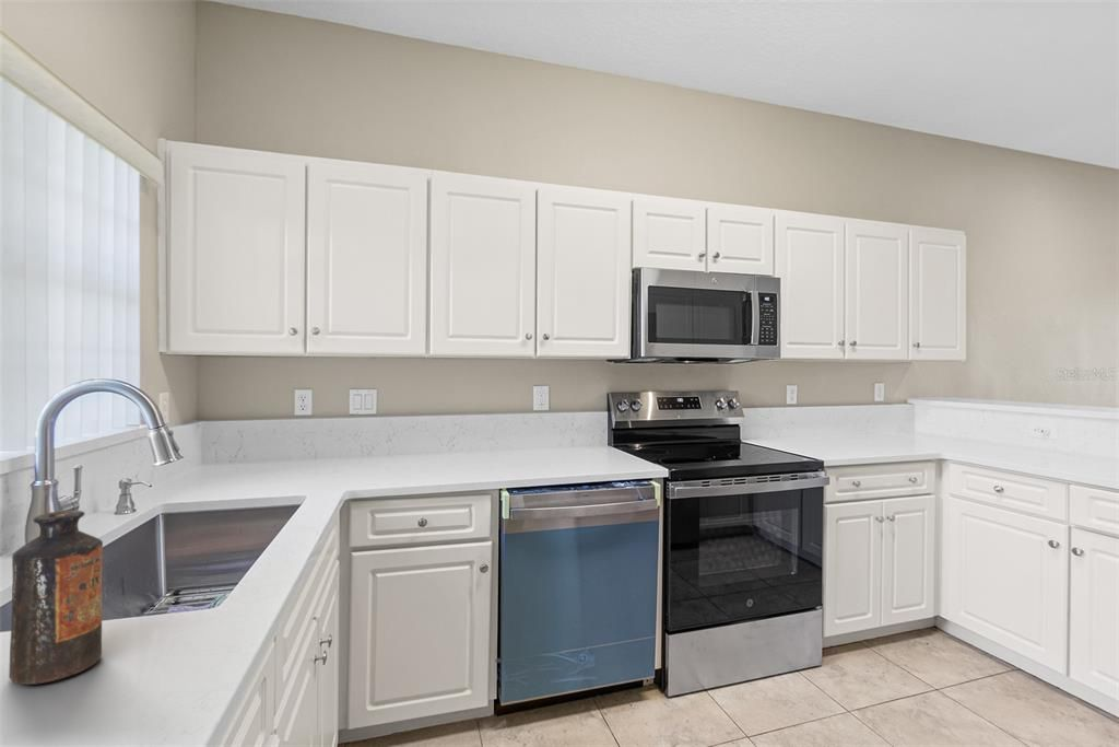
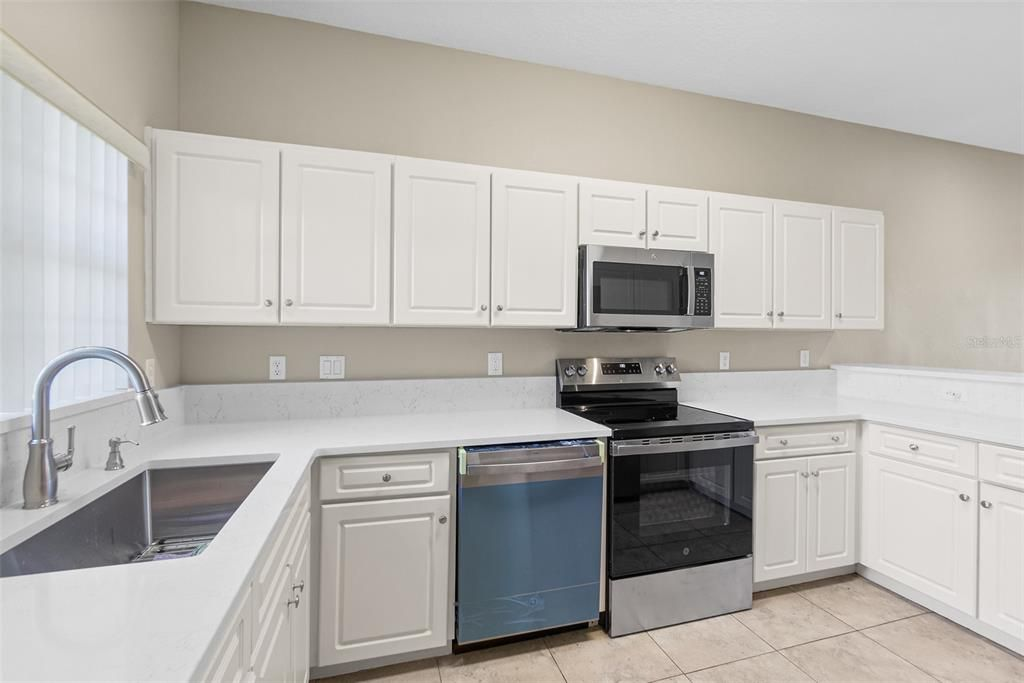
- bottle (58, 590)
